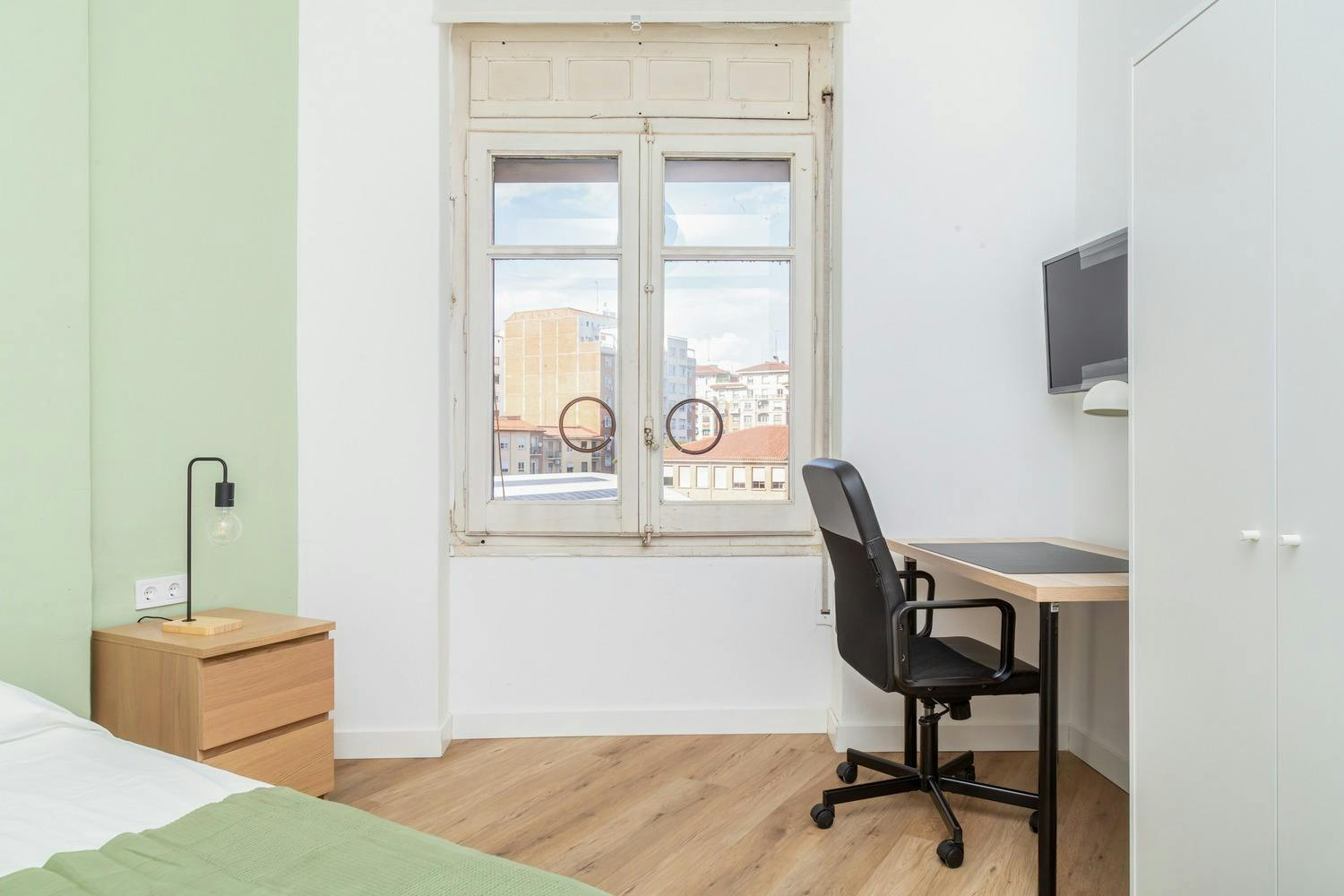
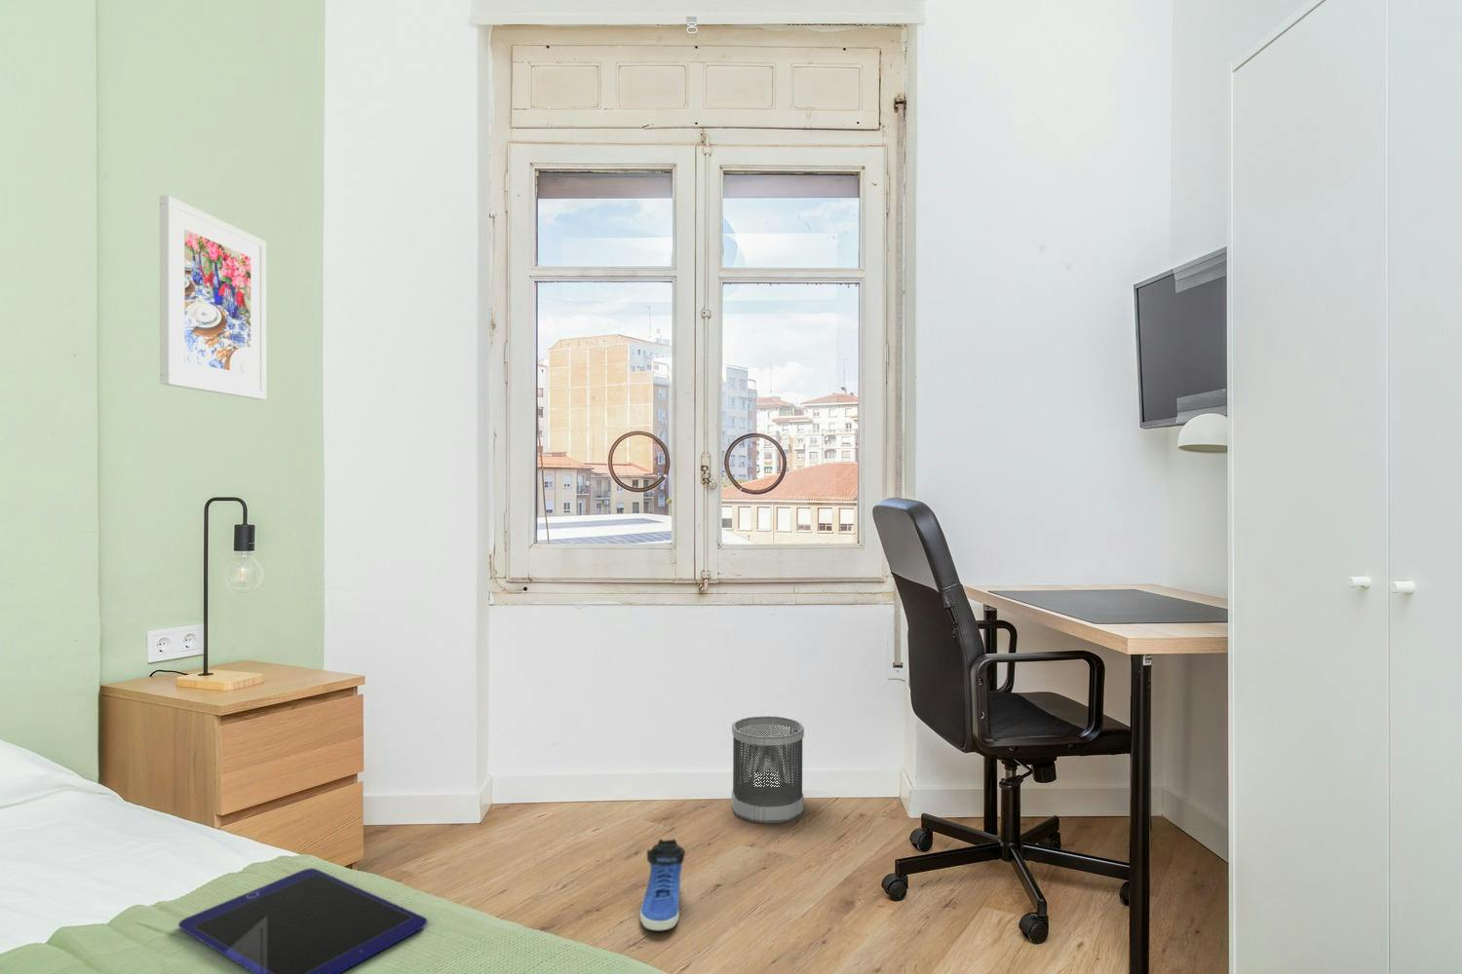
+ wastebasket (767, 767)
+ tablet (303, 923)
+ sneaker (662, 877)
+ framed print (218, 305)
